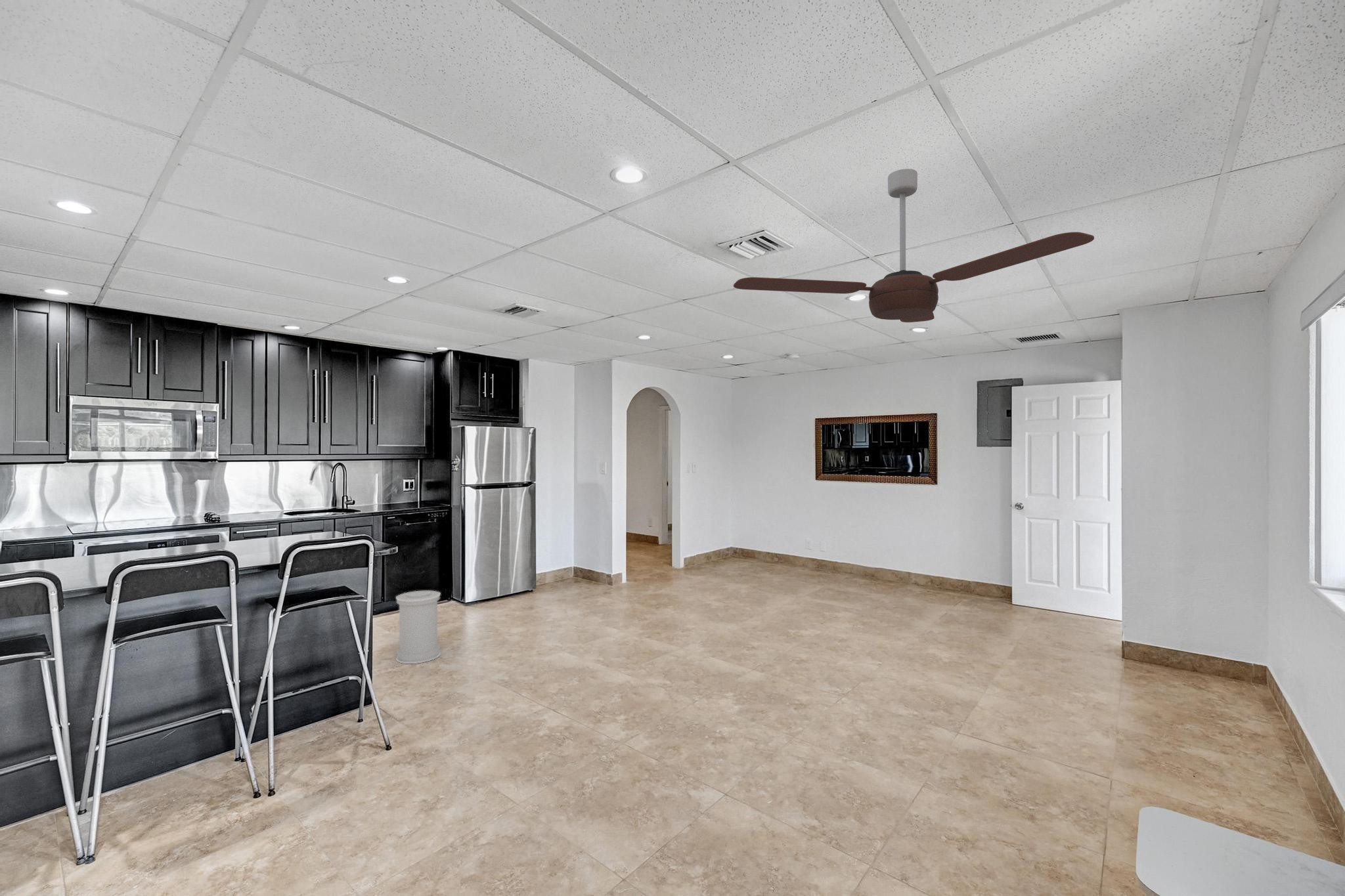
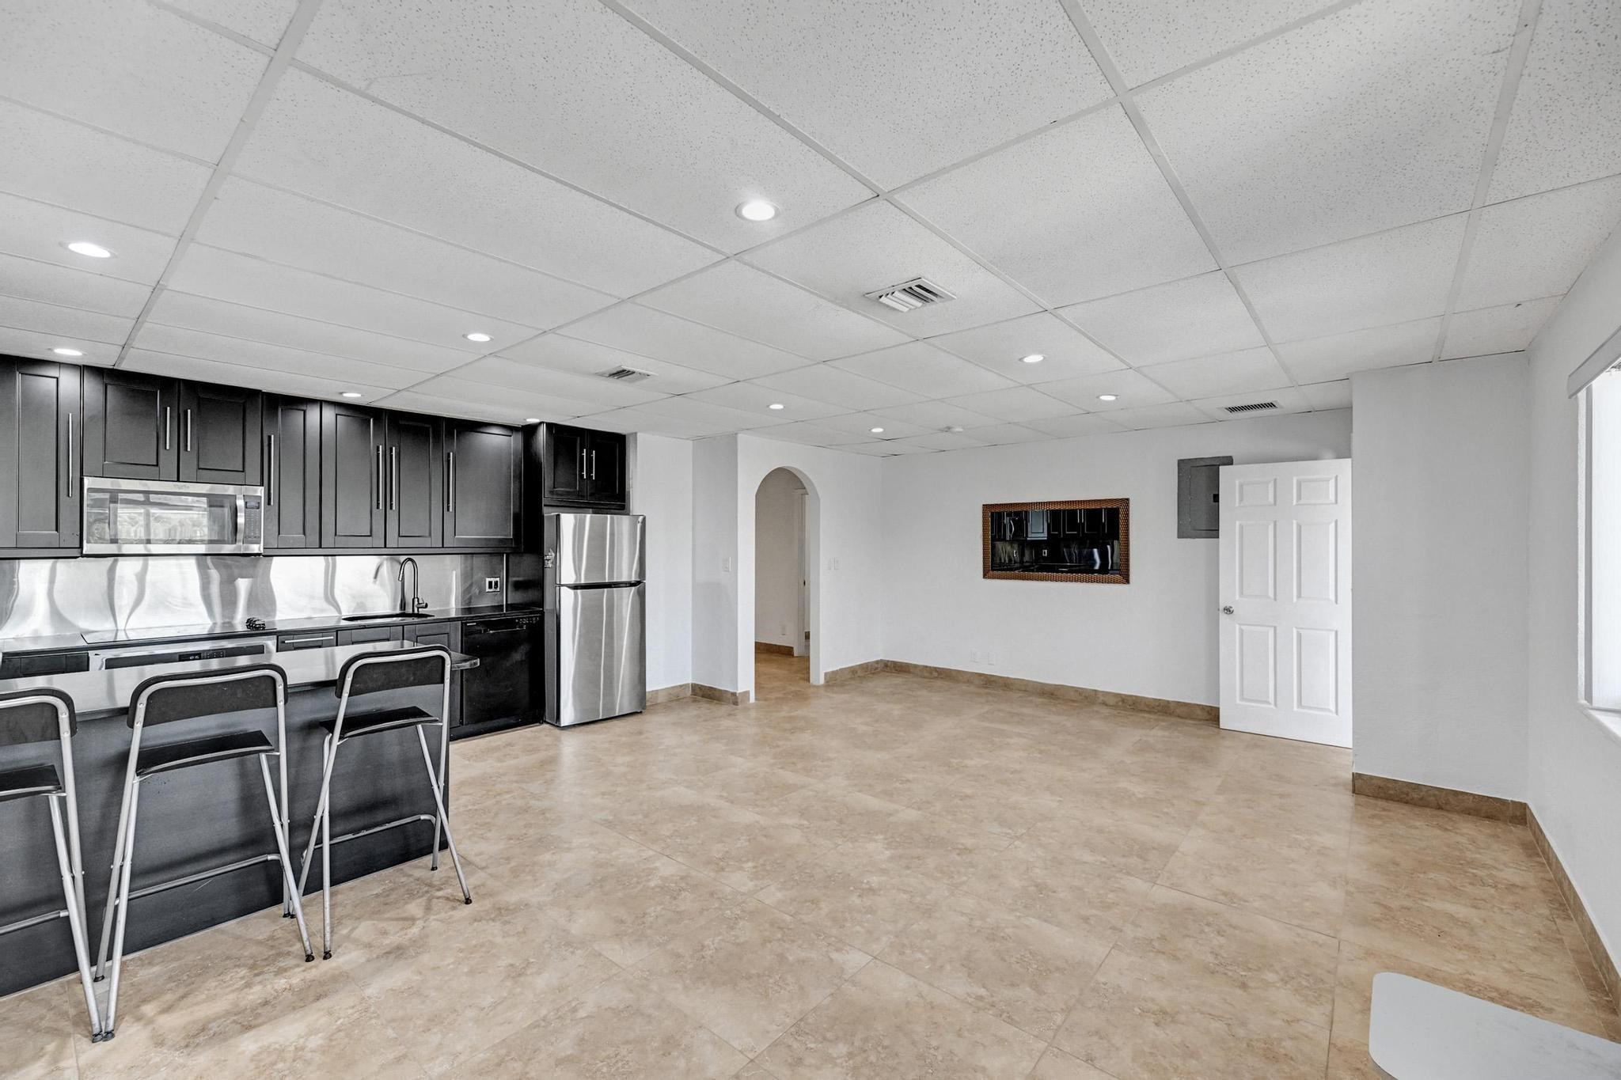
- trash can (418, 624)
- ceiling fan (900, 253)
